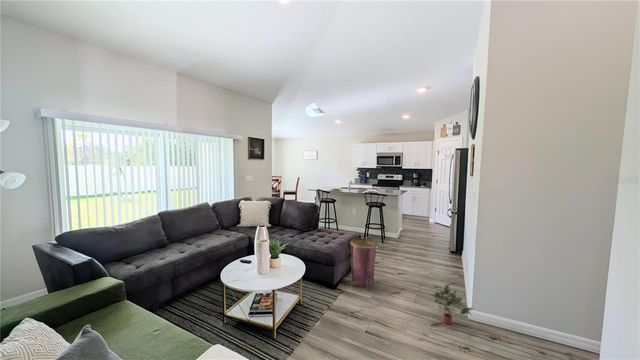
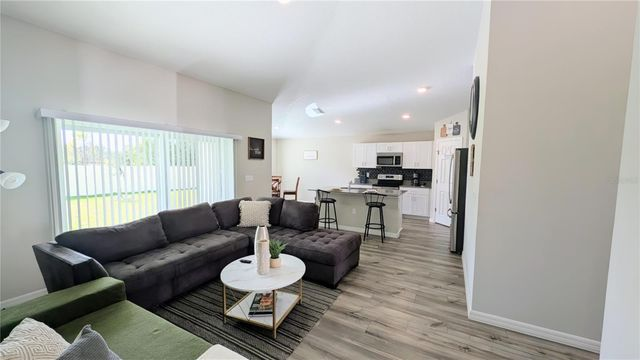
- potted plant (451, 303)
- woven basket (363, 263)
